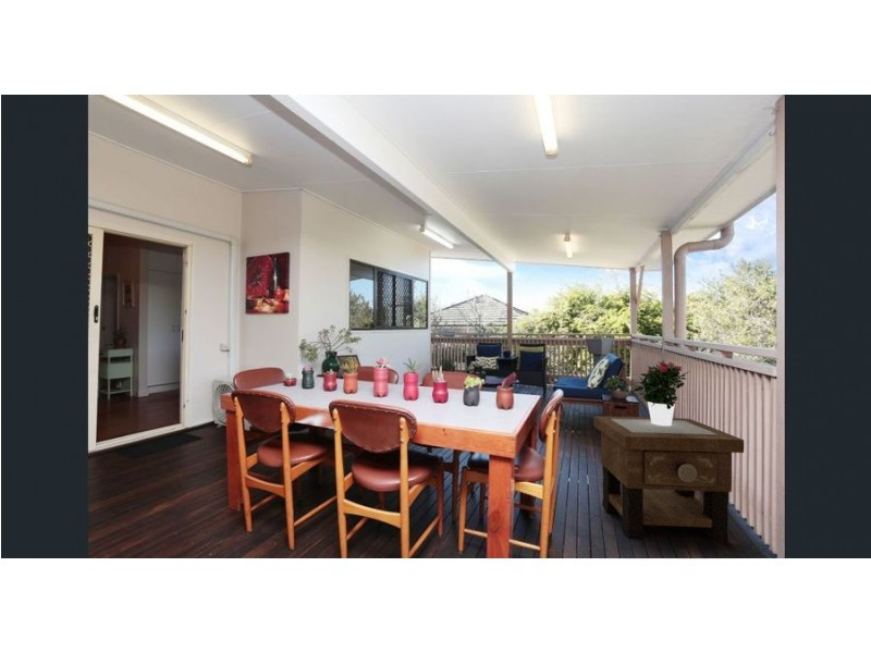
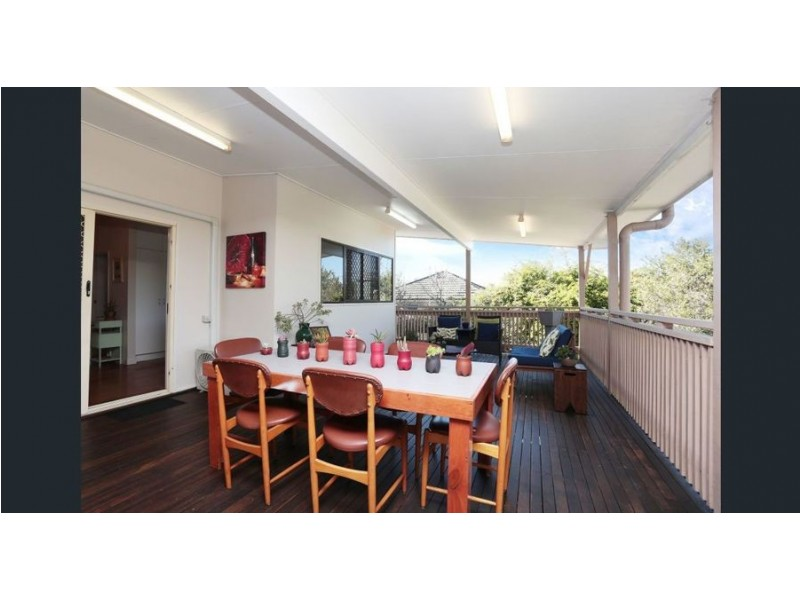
- side table (661, 475)
- potted flower (662, 392)
